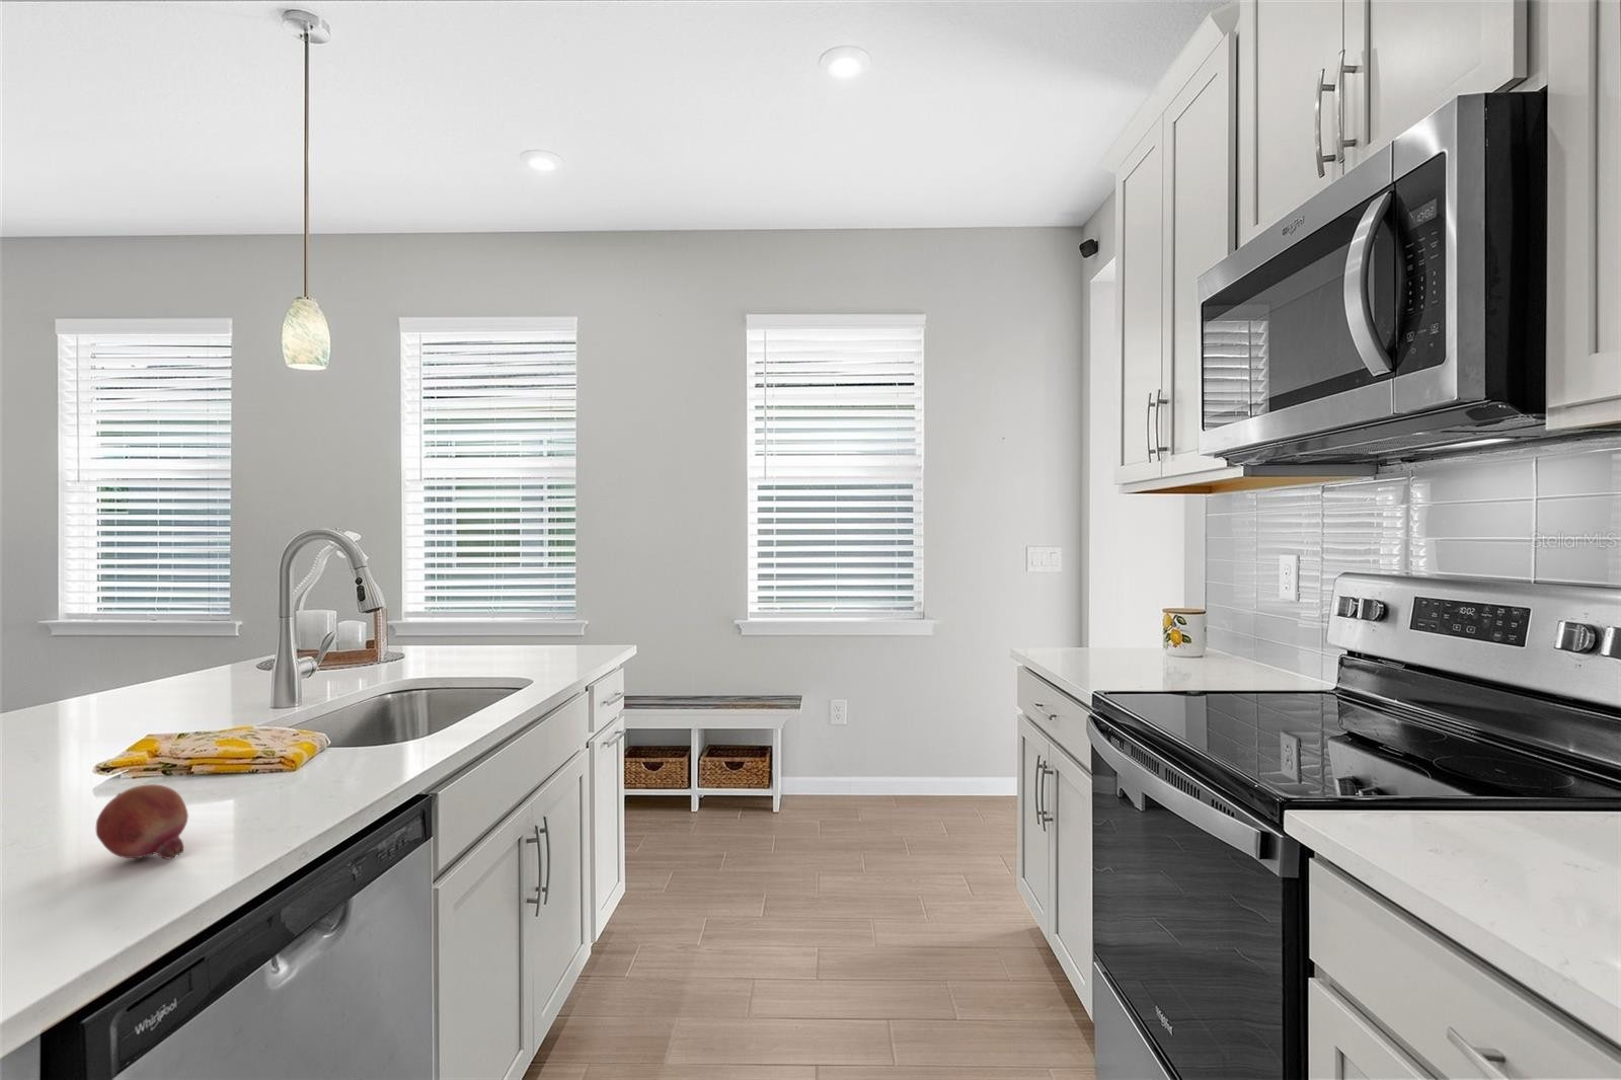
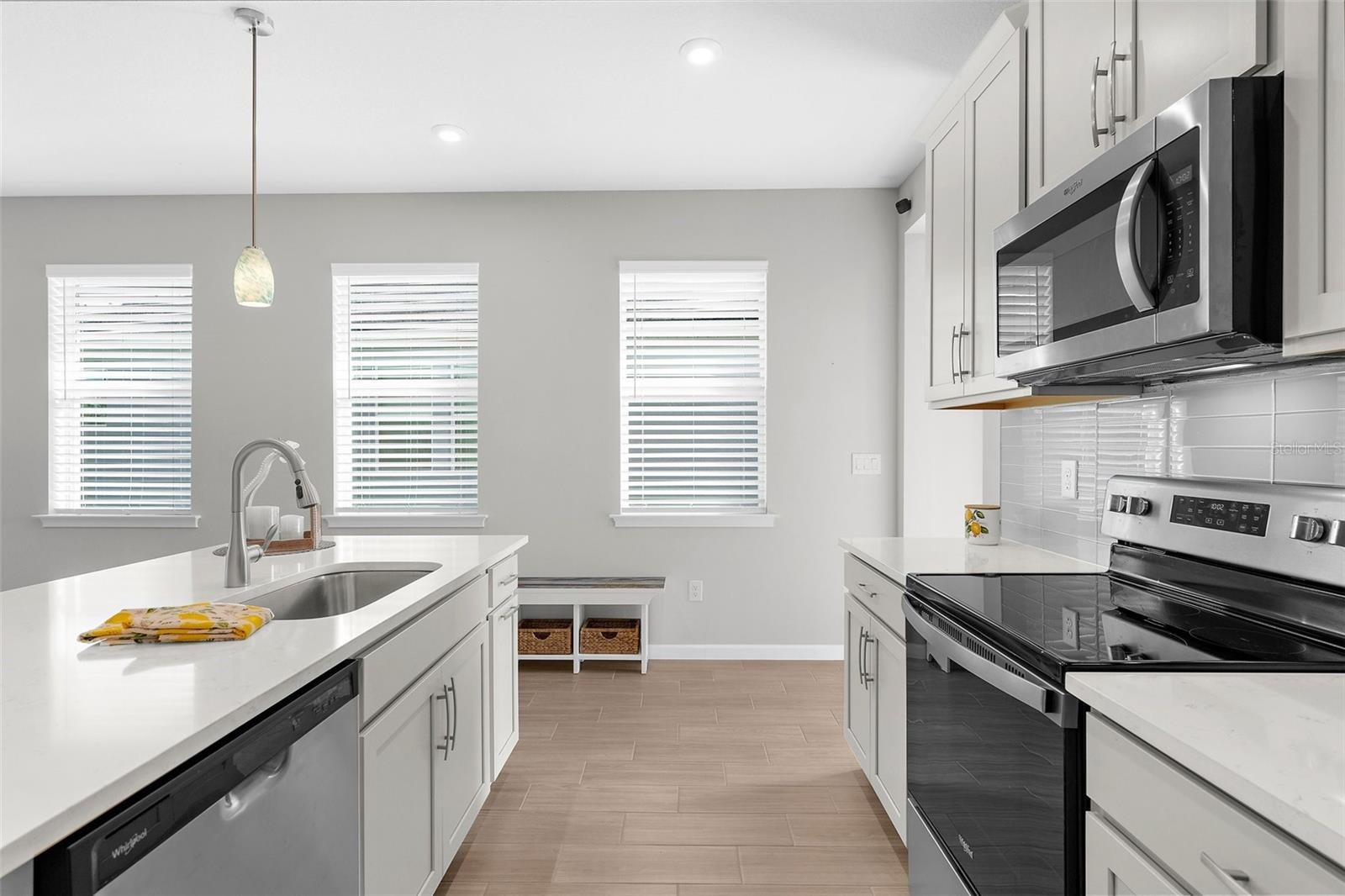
- fruit (146, 820)
